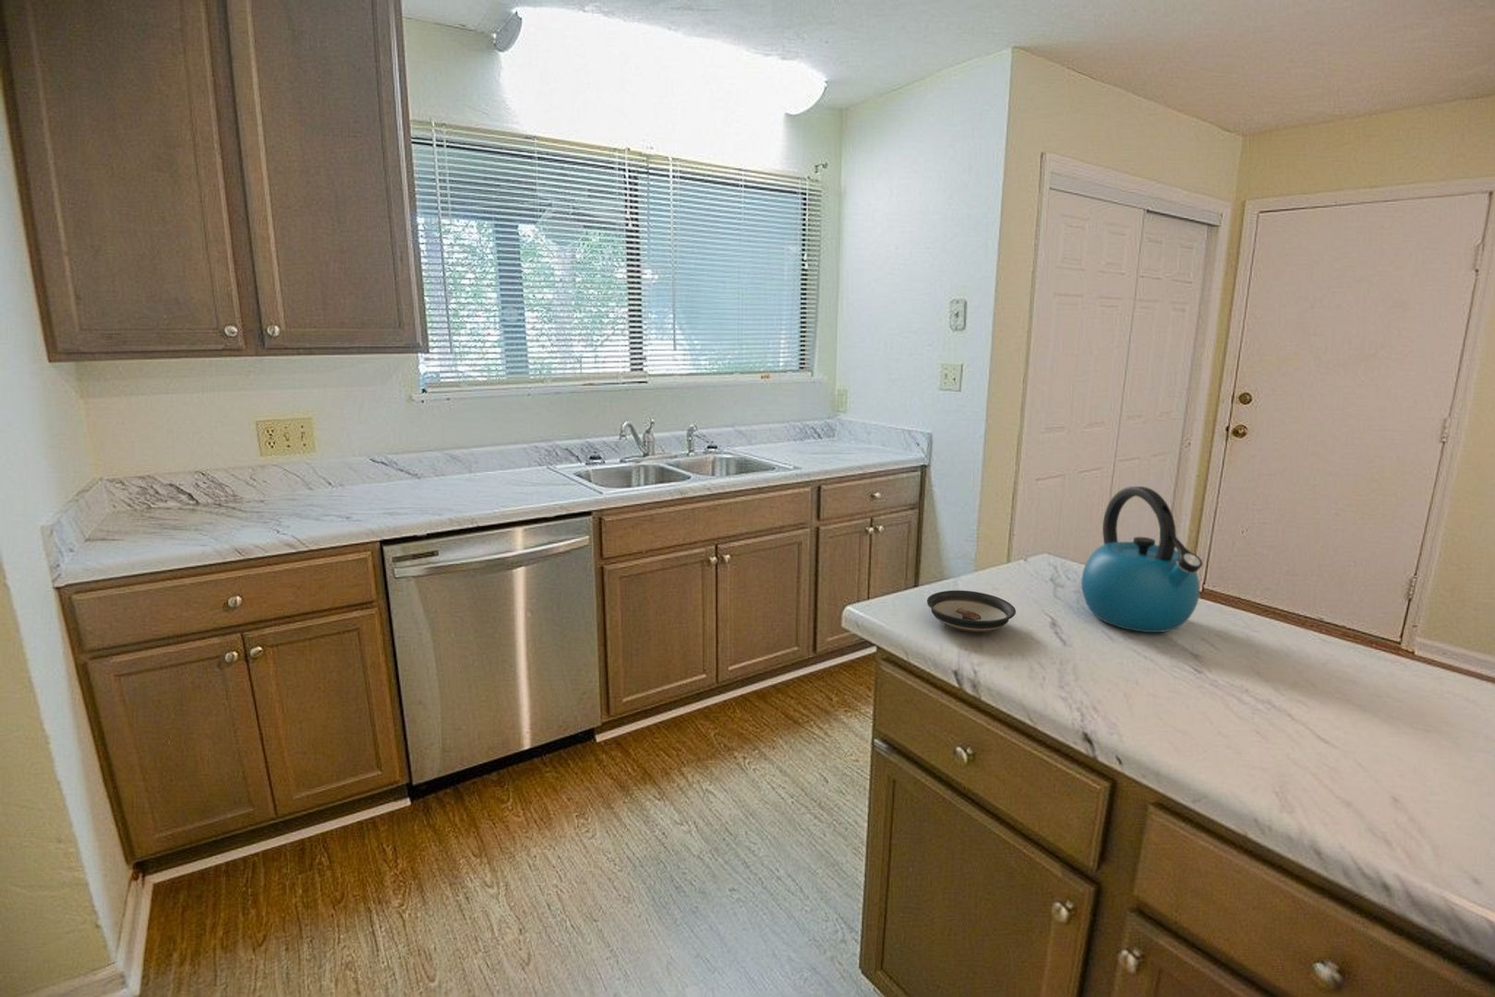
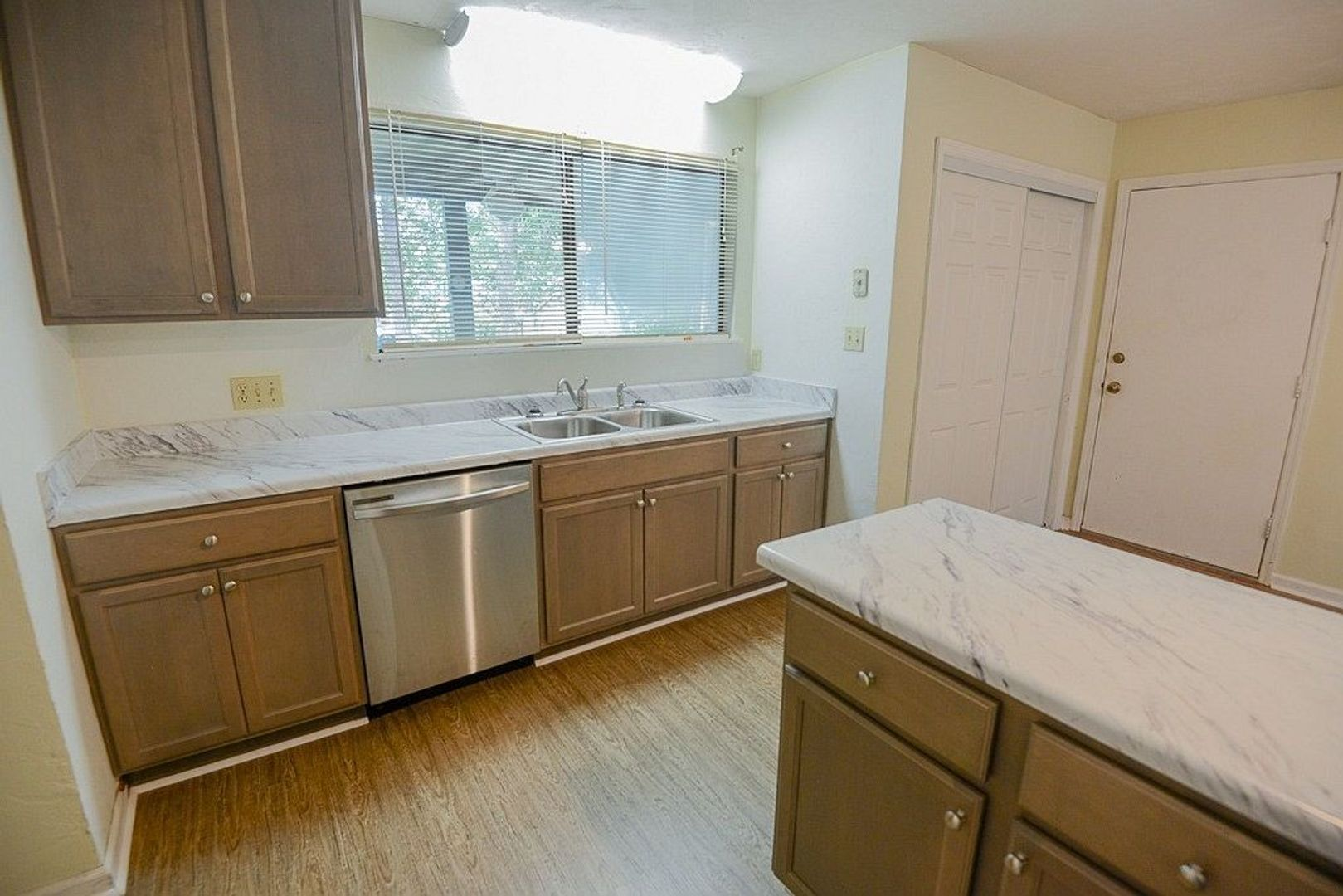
- saucer (970, 614)
- kettle (1145, 557)
